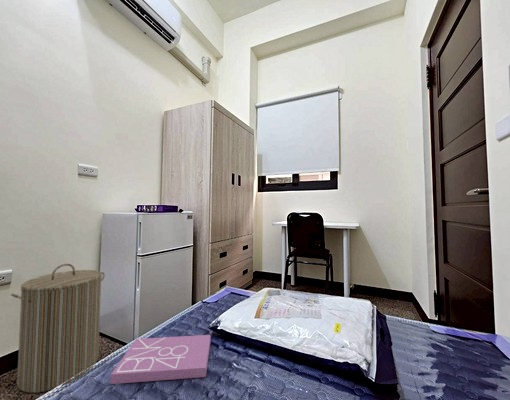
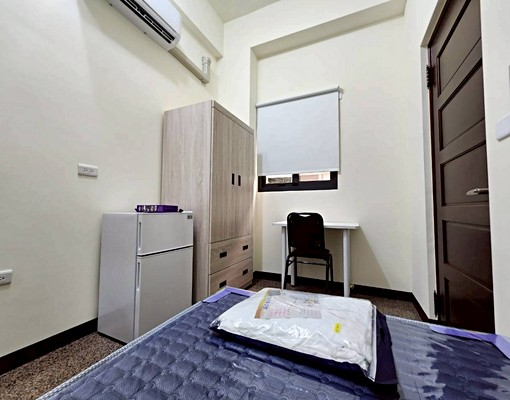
- book (167, 356)
- laundry hamper (63, 315)
